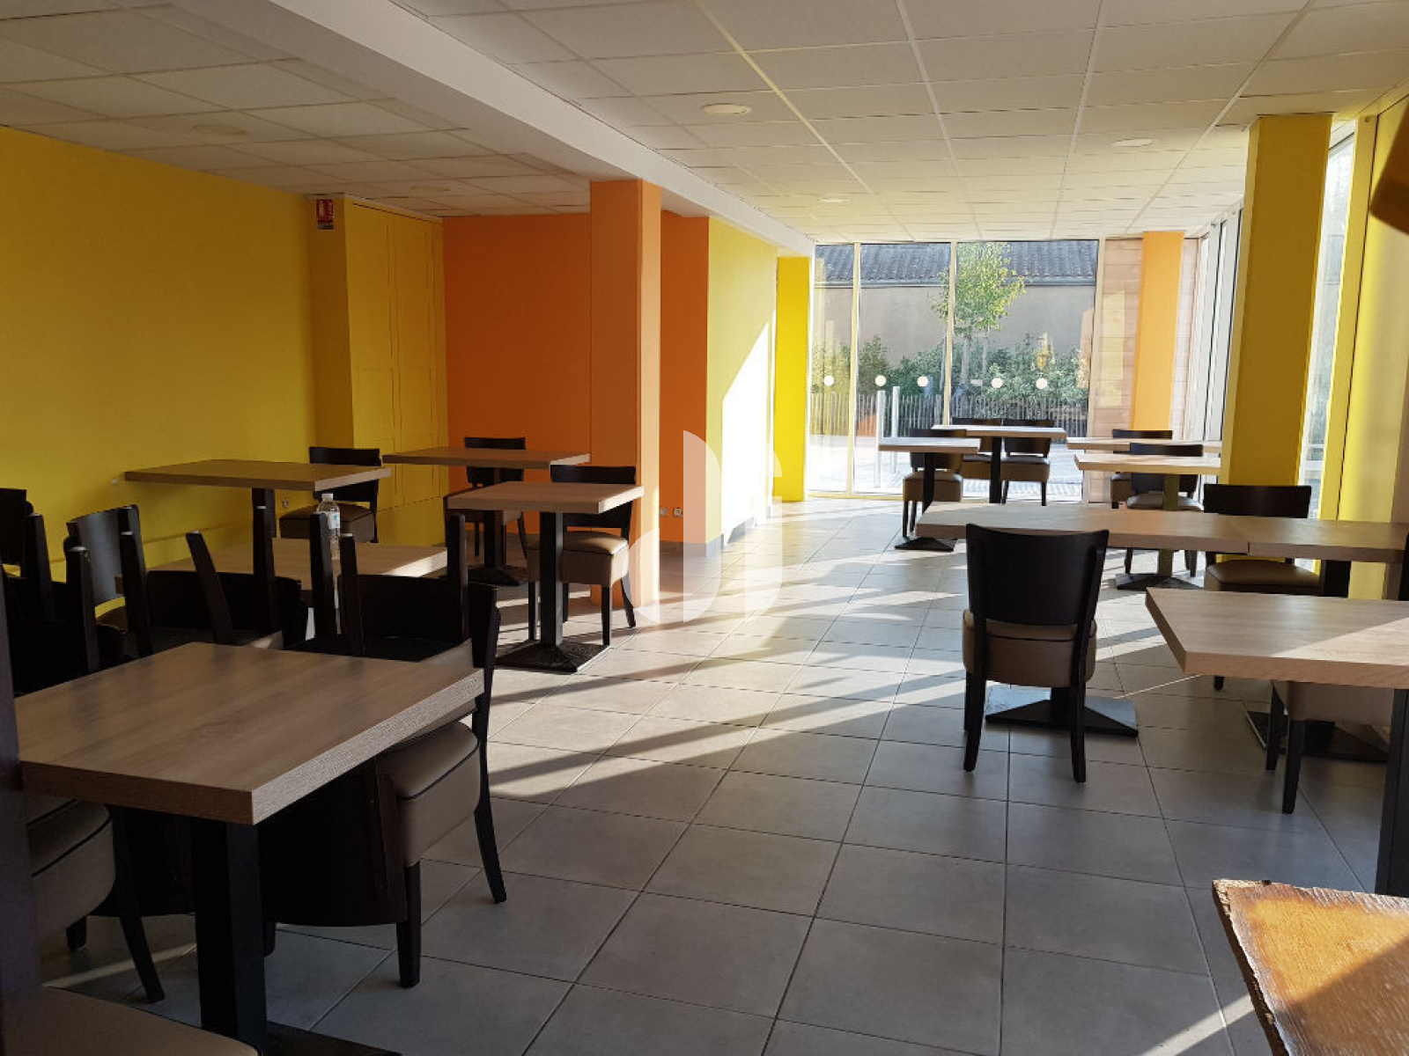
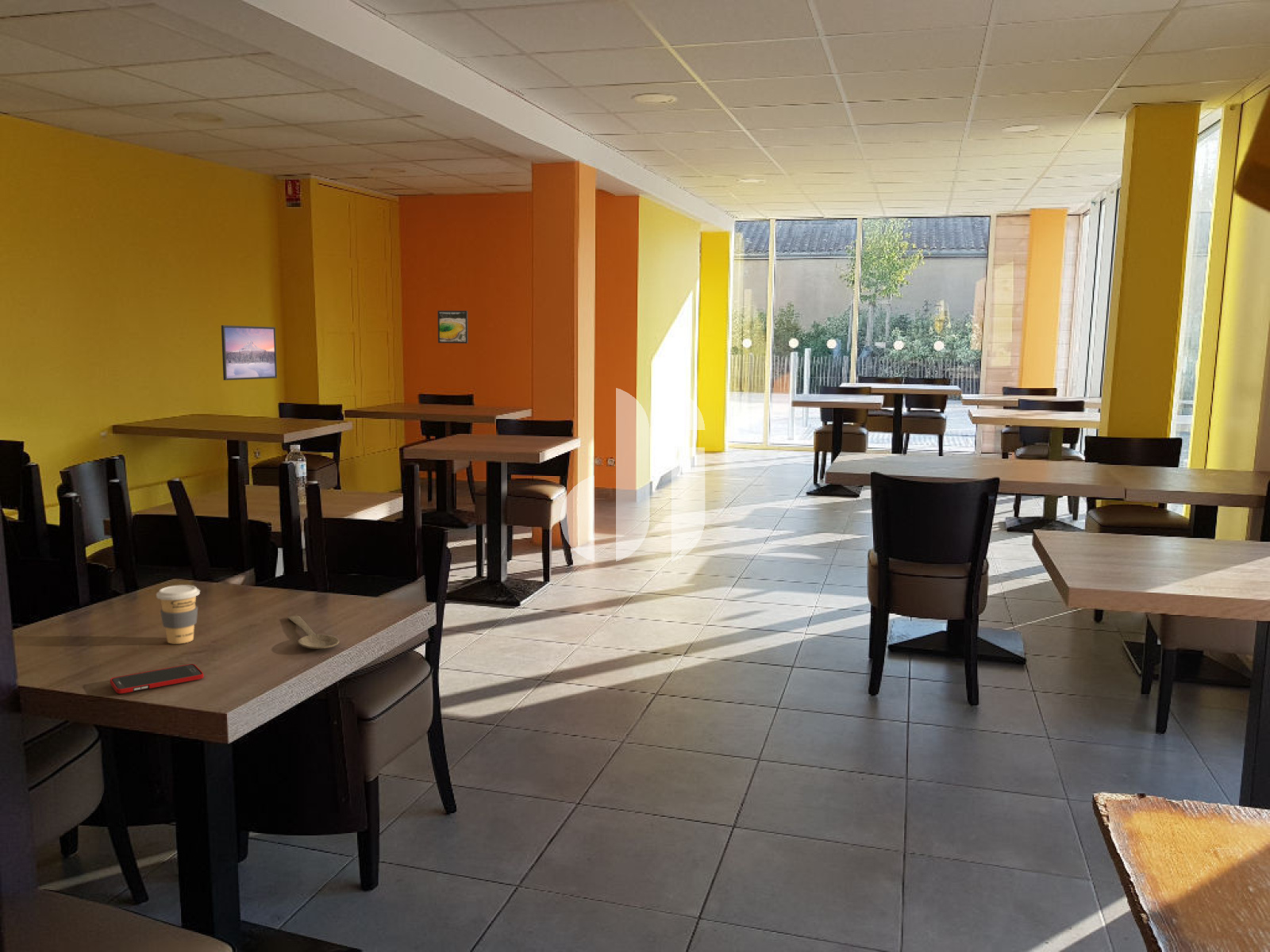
+ wooden spoon (308, 631)
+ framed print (250, 352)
+ cell phone (157, 678)
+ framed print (452, 327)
+ coffee cup (179, 614)
